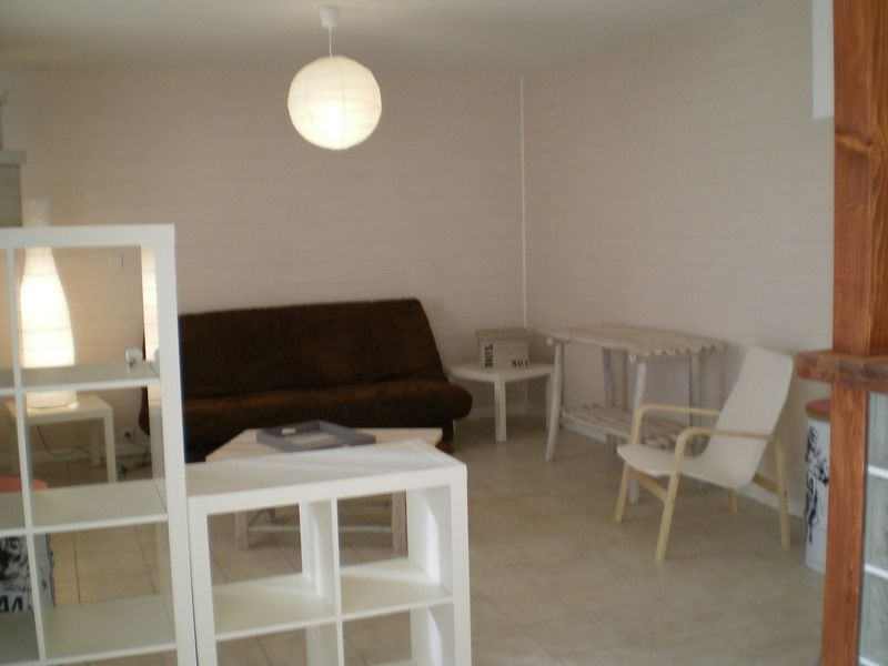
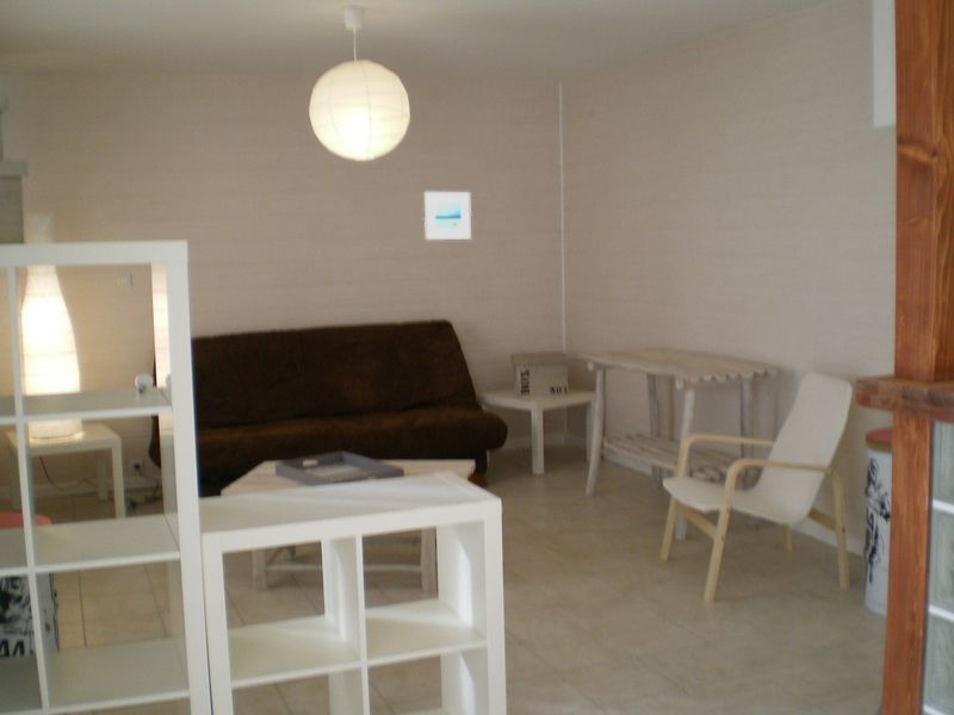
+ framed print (447, 216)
